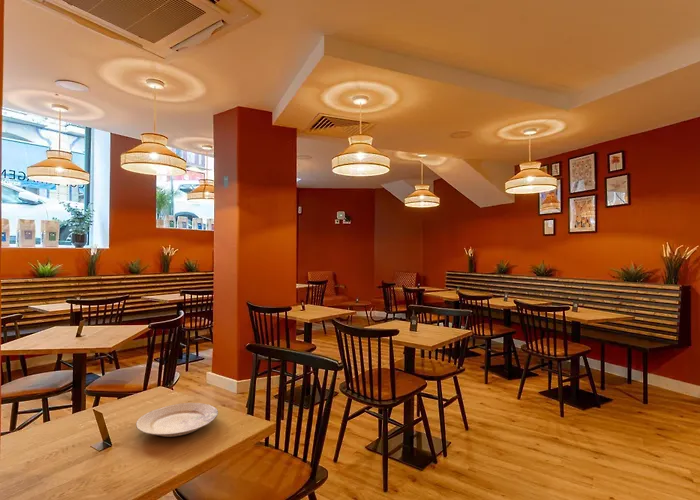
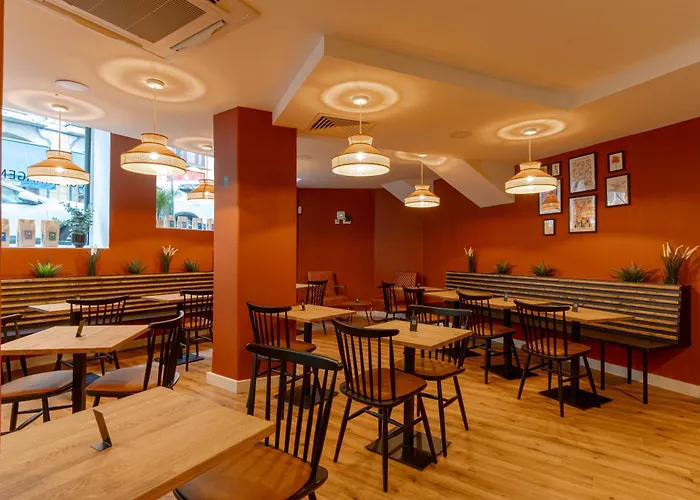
- plate (178, 421)
